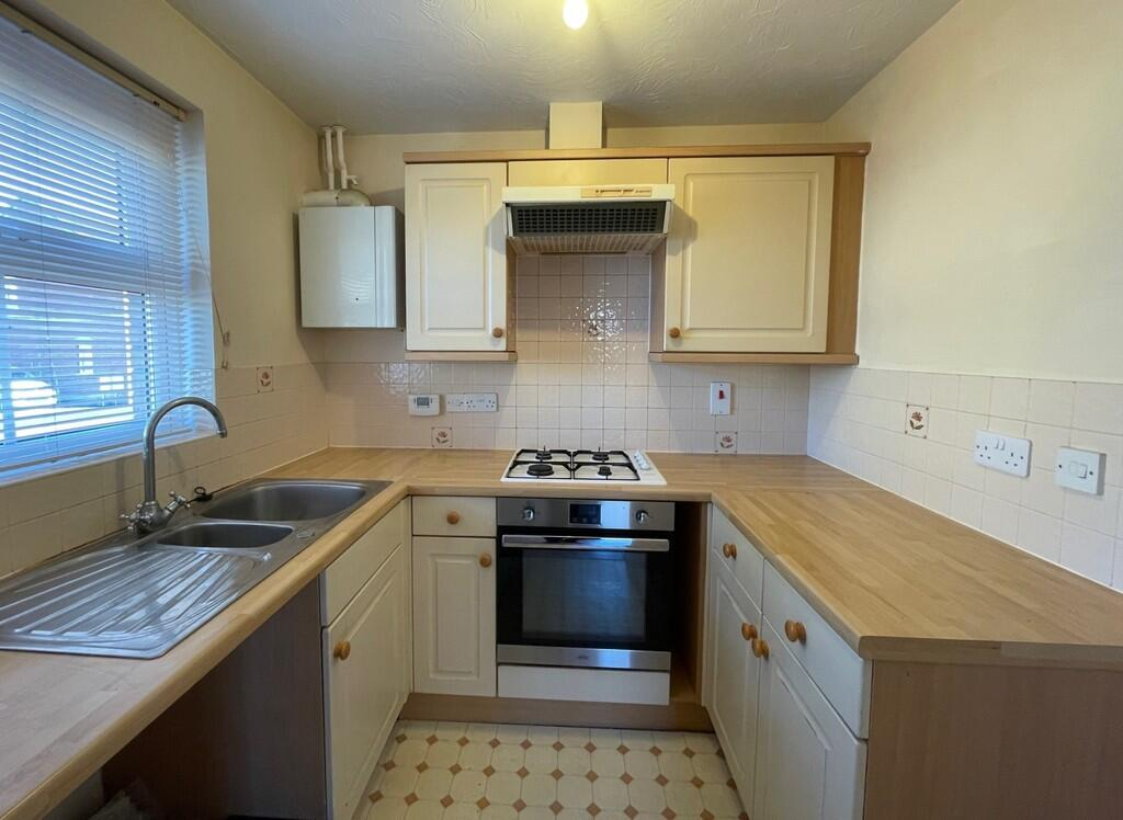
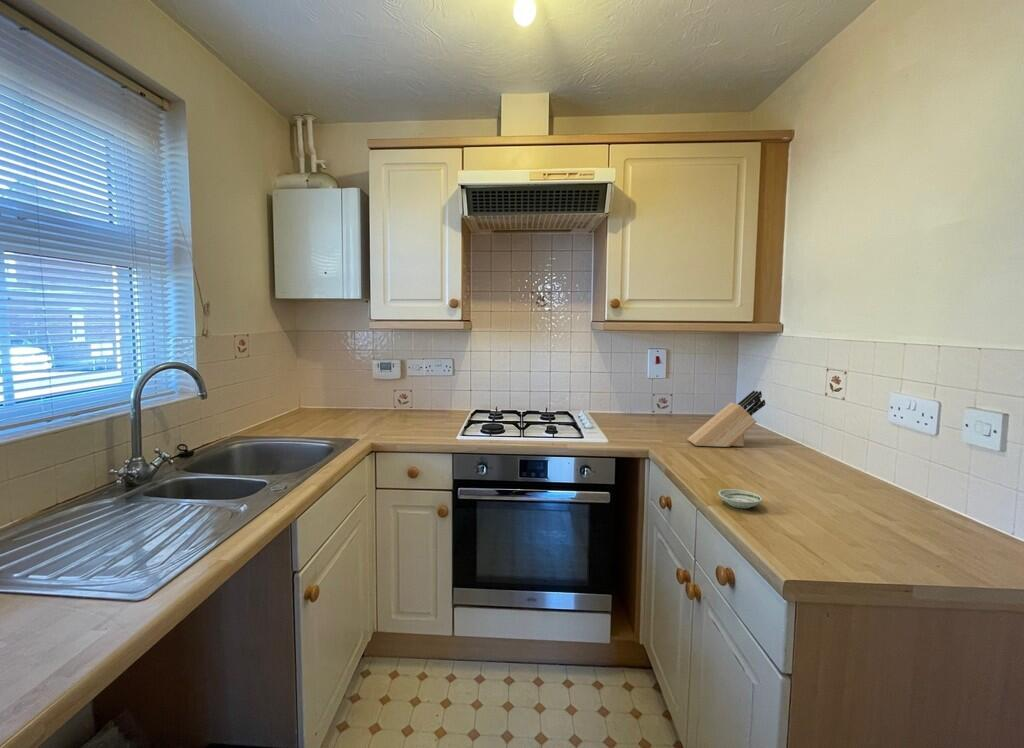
+ saucer (739, 499)
+ knife block (726, 417)
